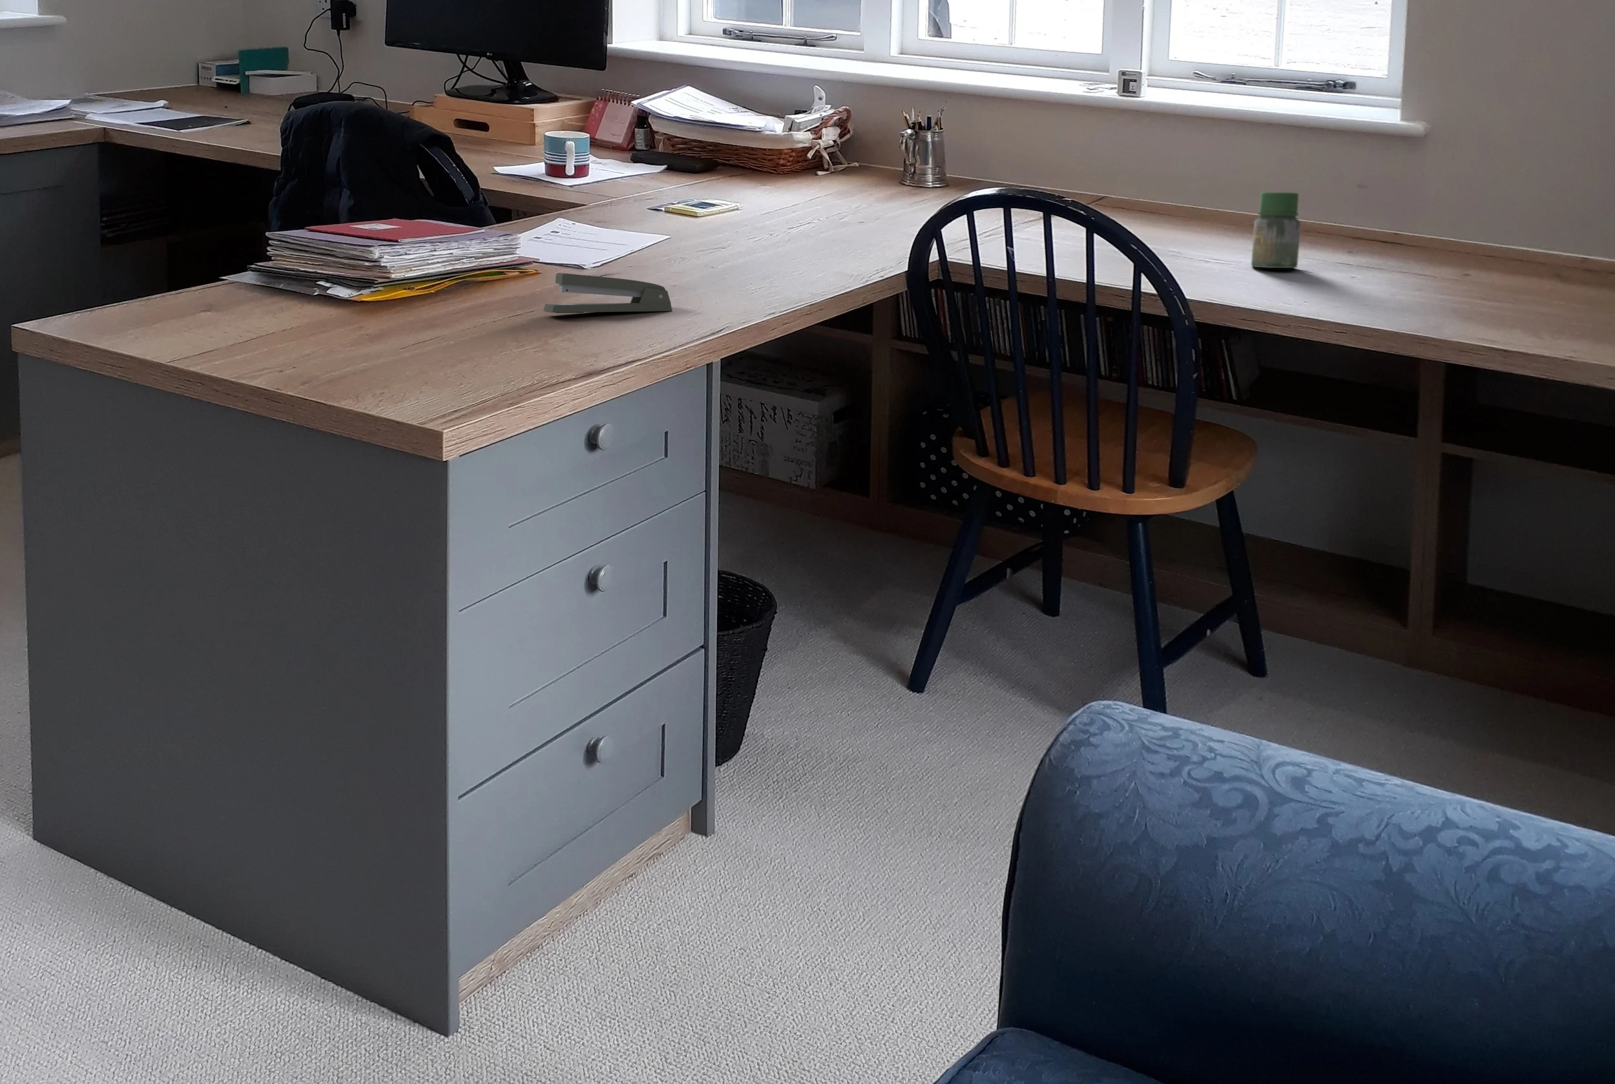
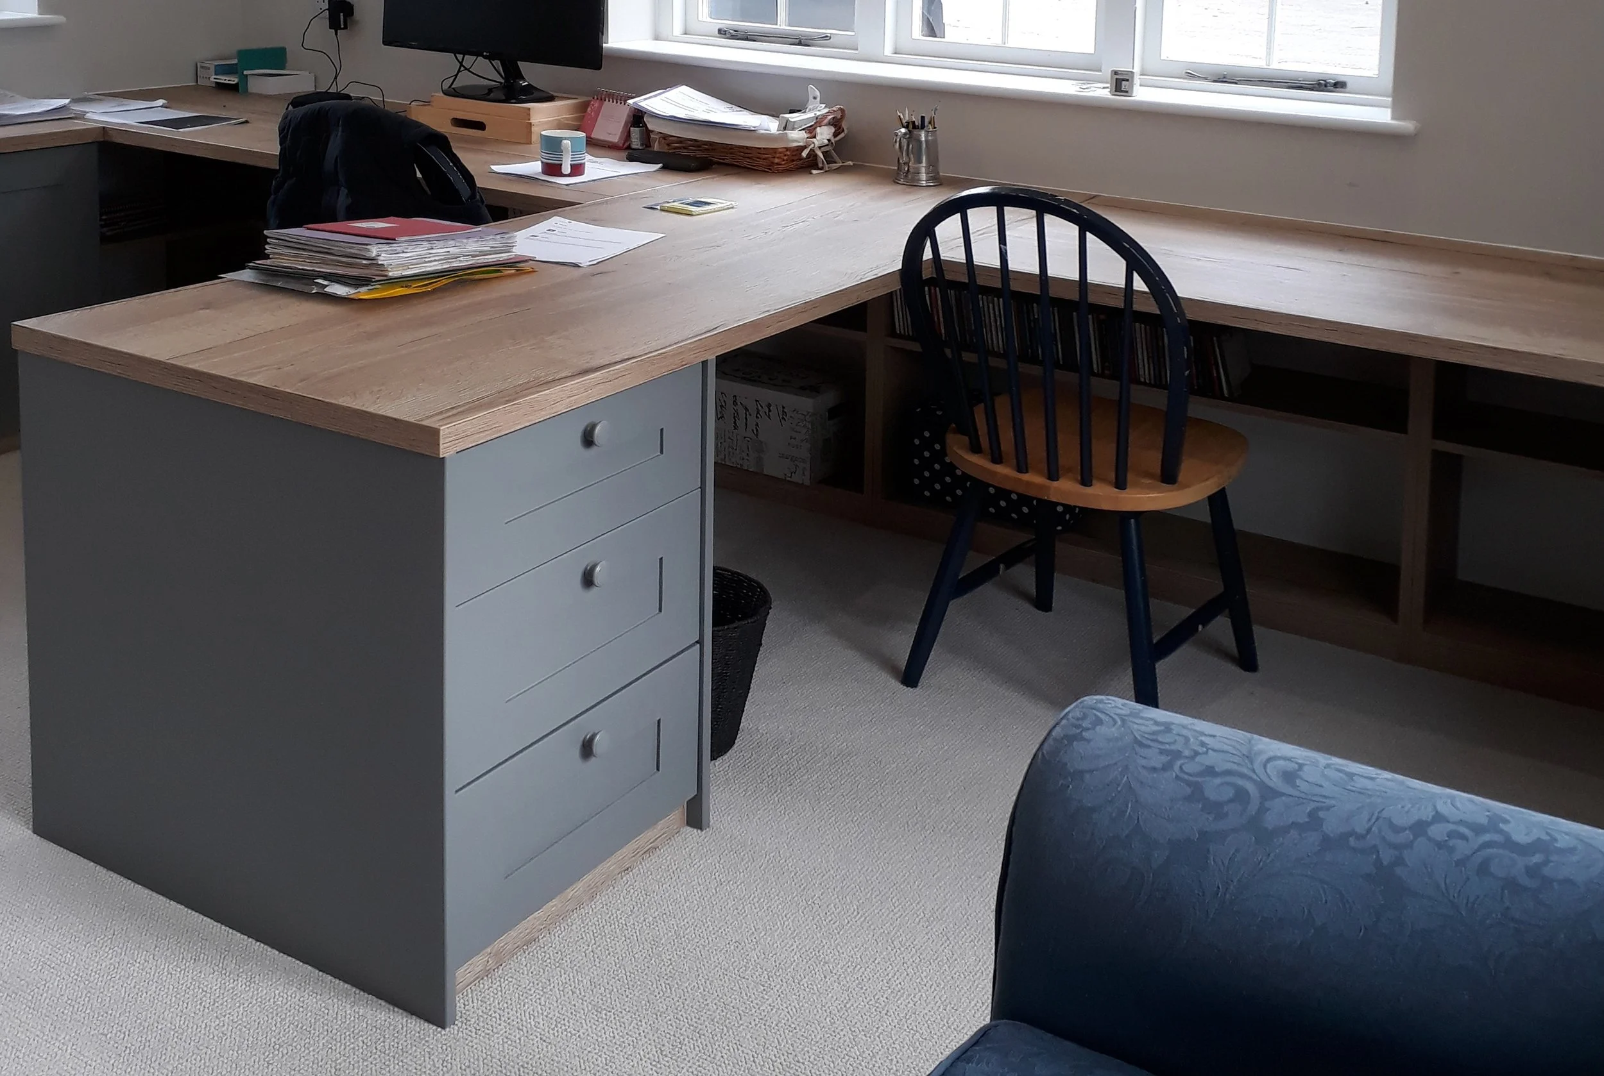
- jar (1276, 230)
- stapler (607, 292)
